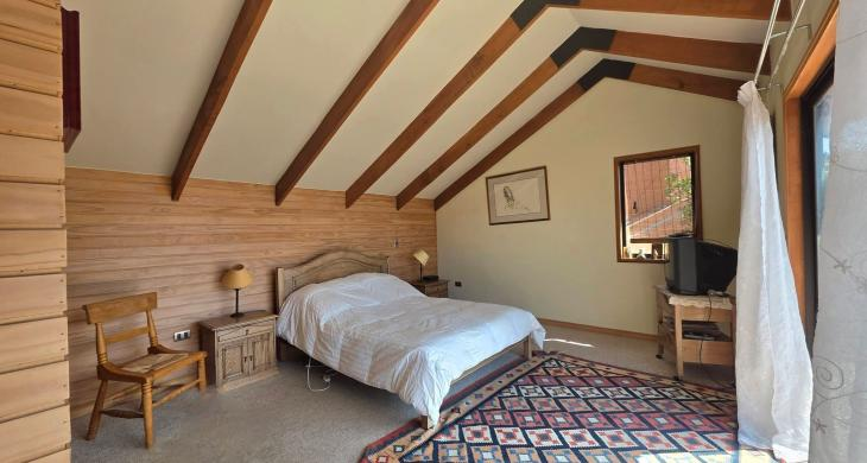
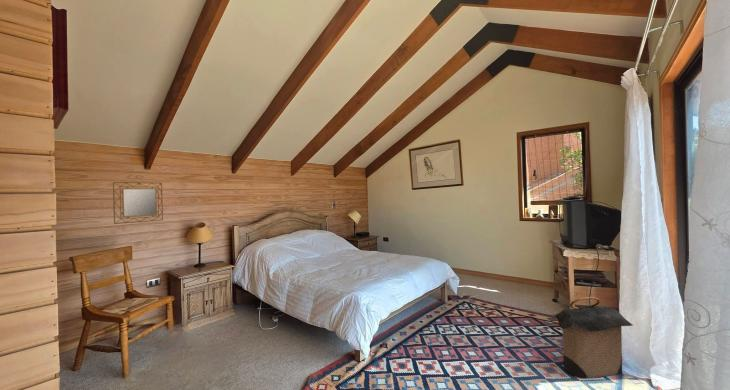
+ home mirror (139, 202)
+ laundry hamper (591, 330)
